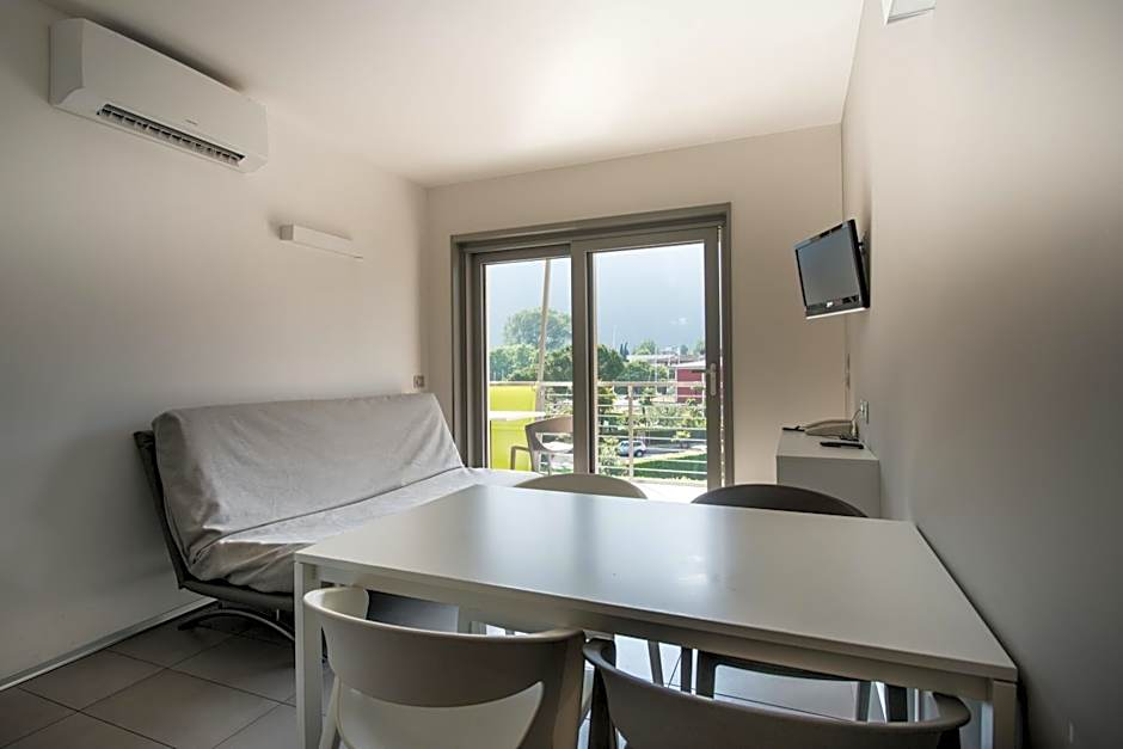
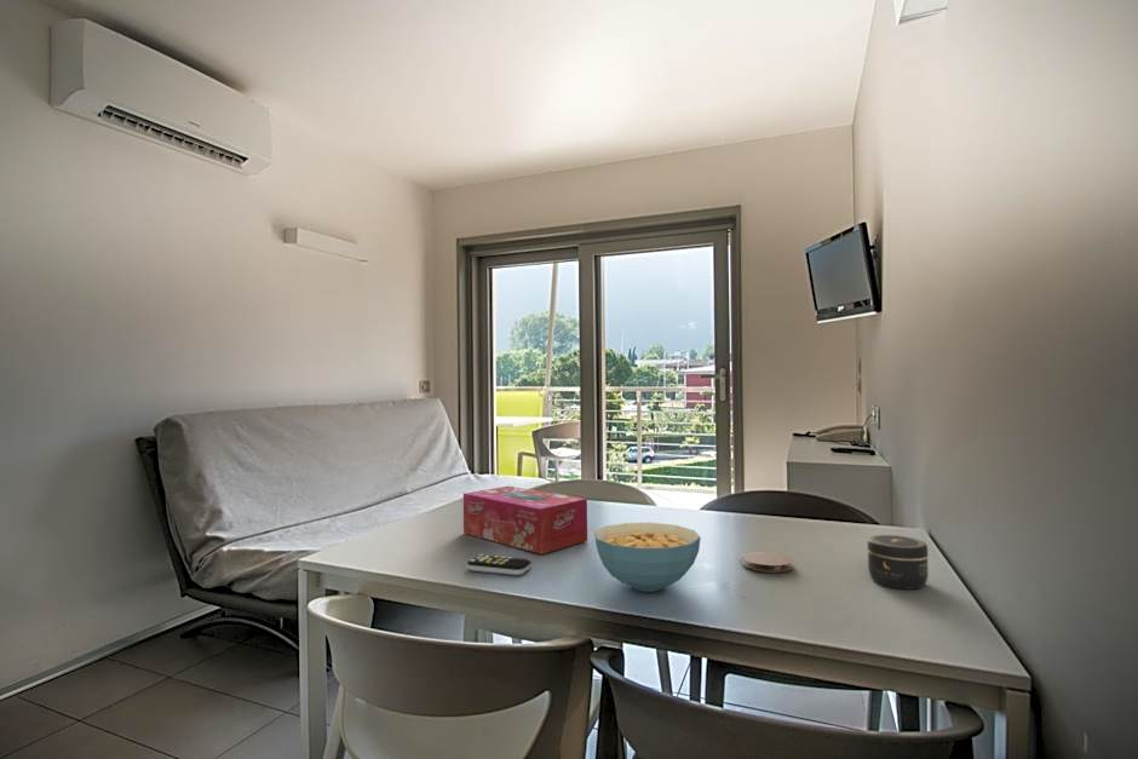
+ remote control (499, 564)
+ tissue box (523, 516)
+ jar (897, 560)
+ coaster (766, 560)
+ cereal bowl (646, 559)
